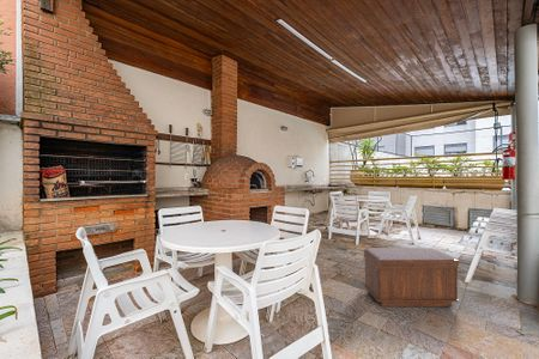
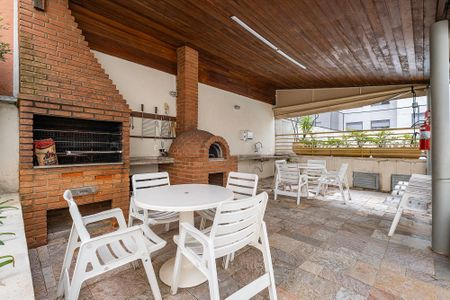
- bench (407, 274)
